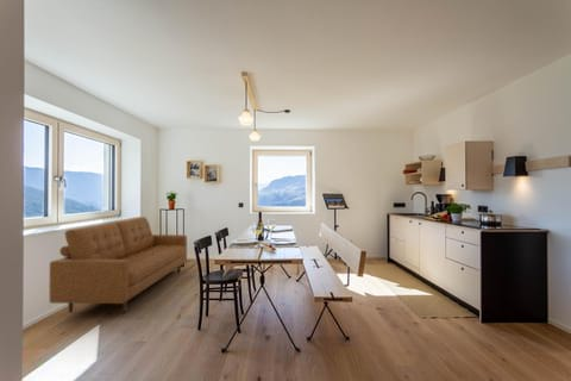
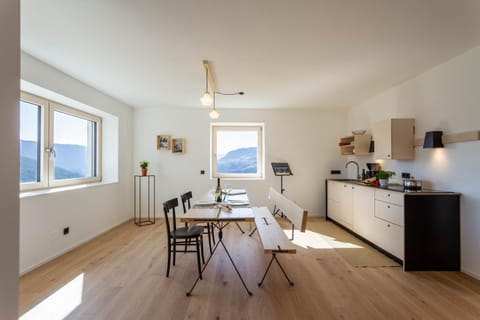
- sofa (133, 255)
